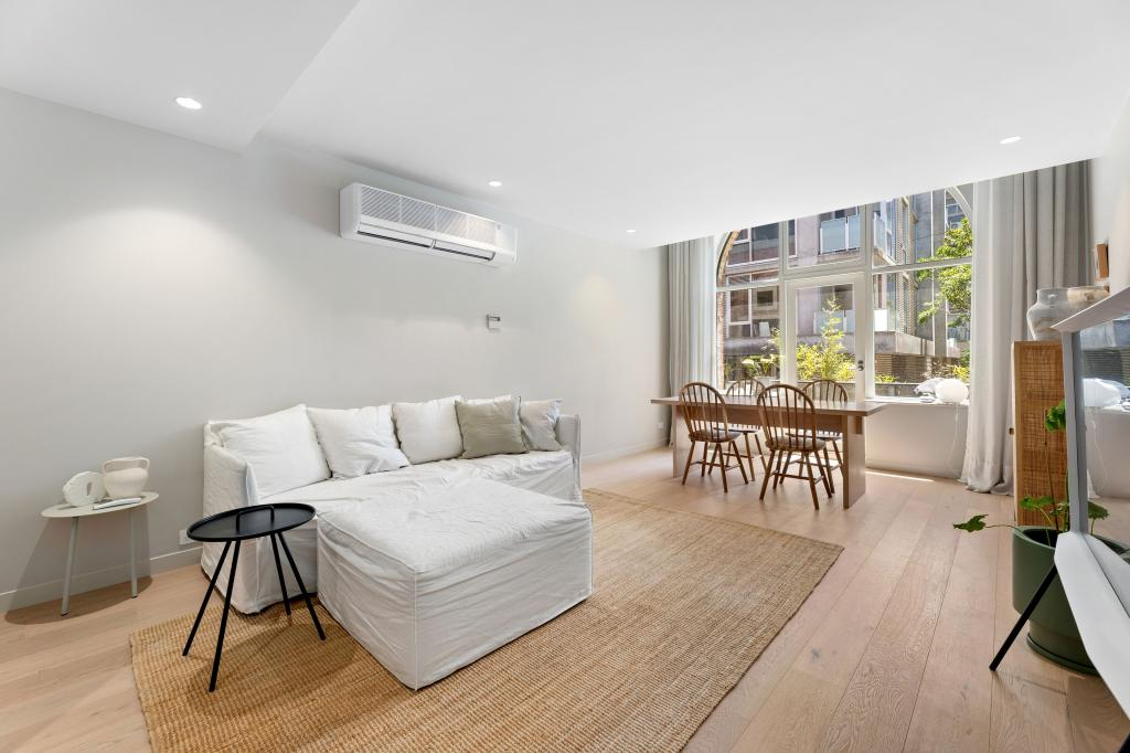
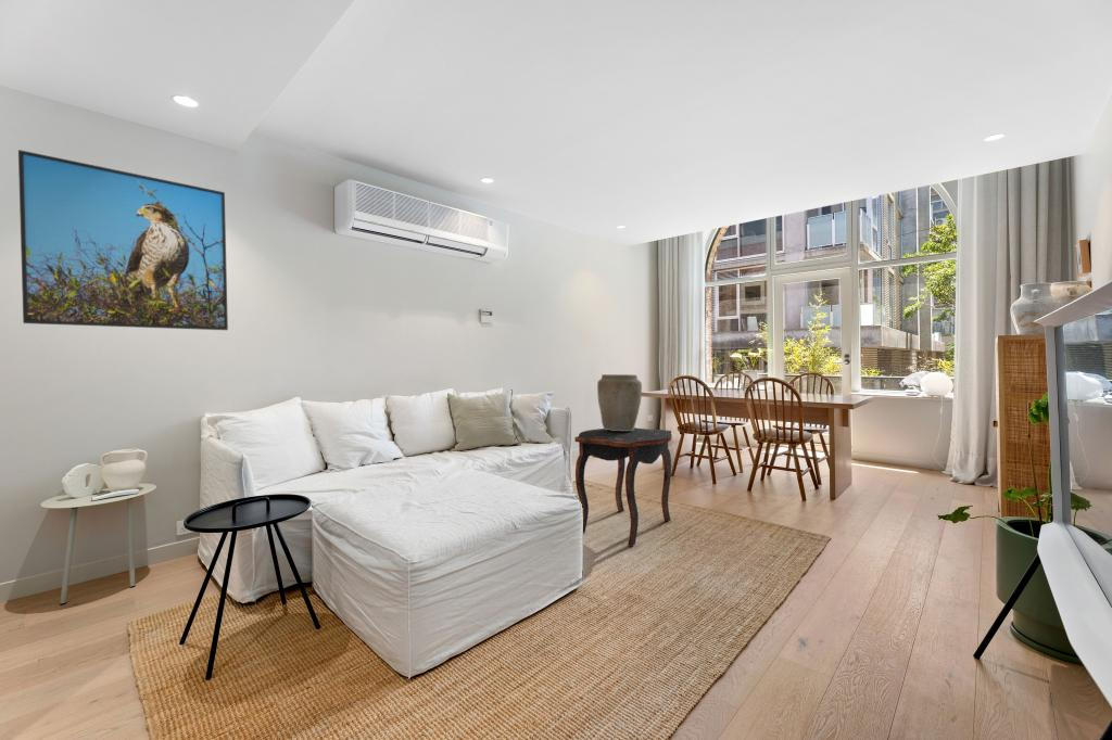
+ vase (619, 401)
+ side table (626, 480)
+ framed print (135, 251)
